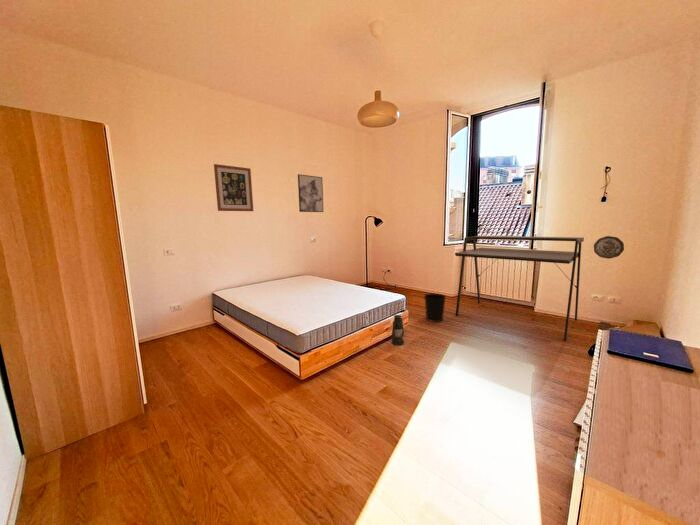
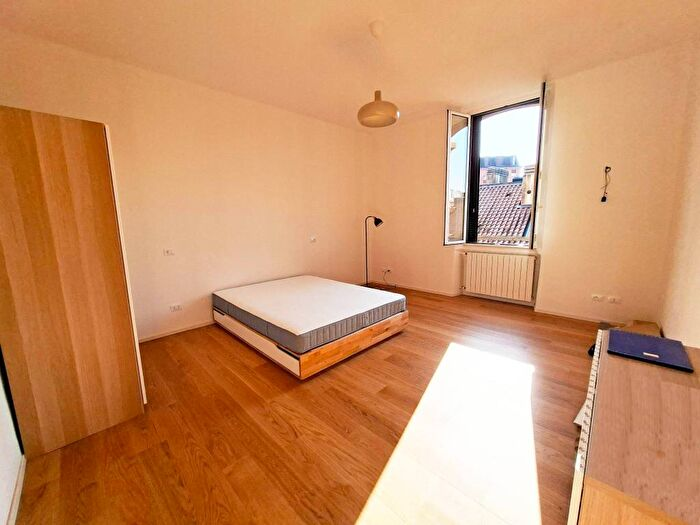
- wastebasket (434, 307)
- wall art (234, 189)
- lantern (397, 329)
- decorative plate (608, 247)
- desk (514, 259)
- wall art (311, 194)
